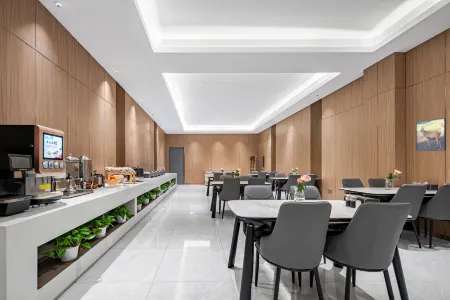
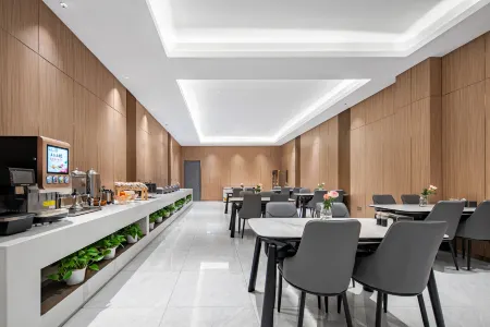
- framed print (430, 135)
